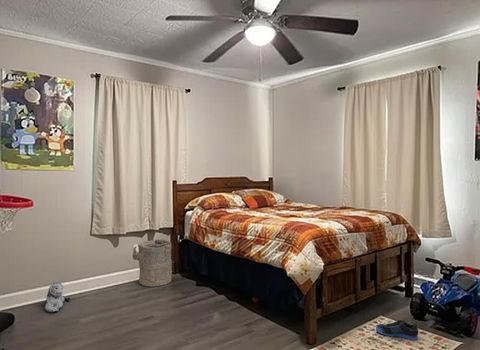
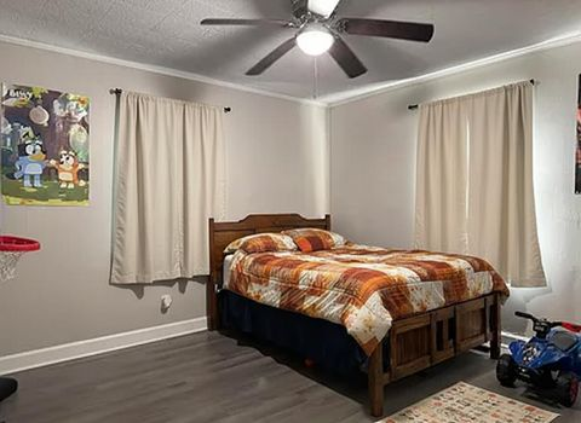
- laundry hamper (153, 260)
- plush toy (57, 293)
- sneaker (396, 327)
